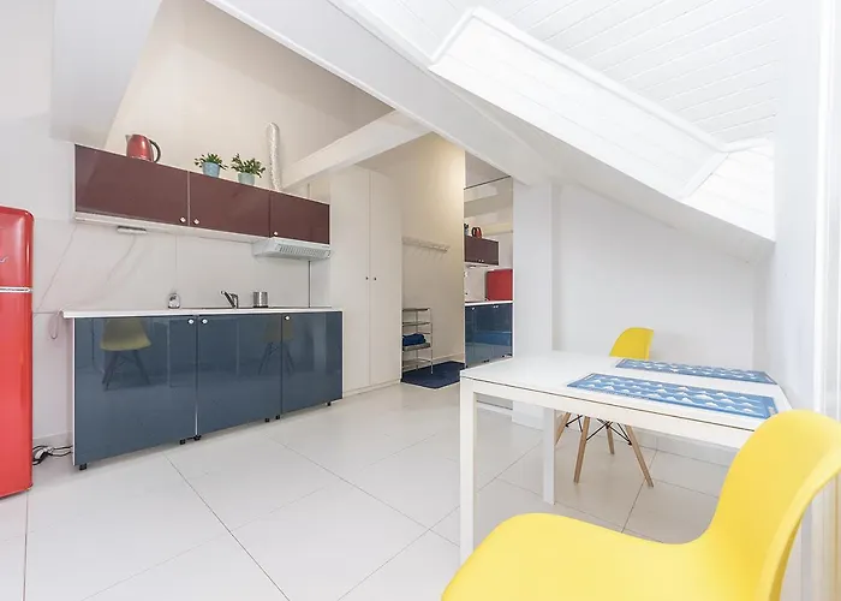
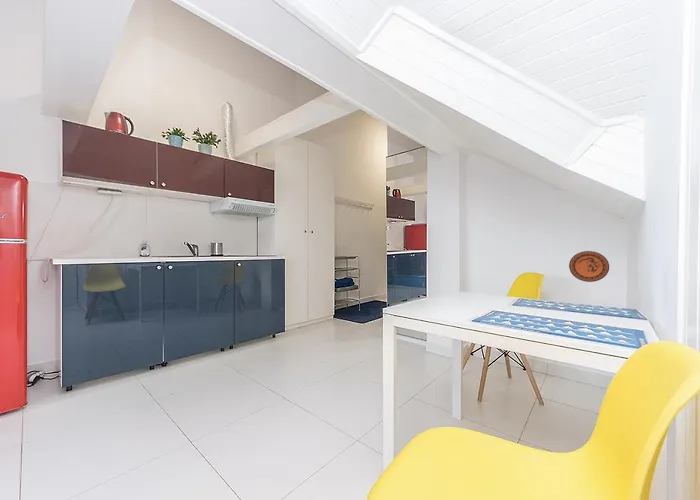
+ decorative plate (588, 266)
